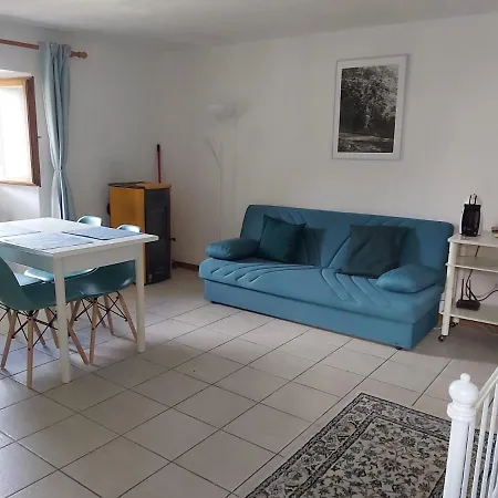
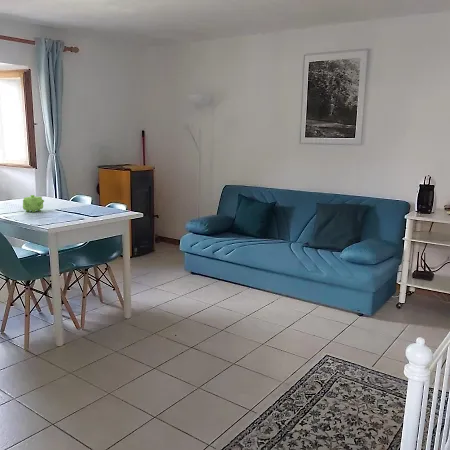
+ teapot (33, 203)
